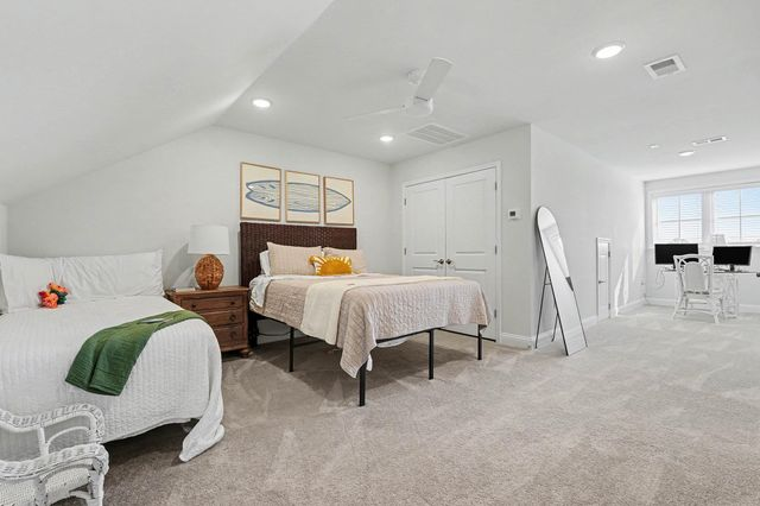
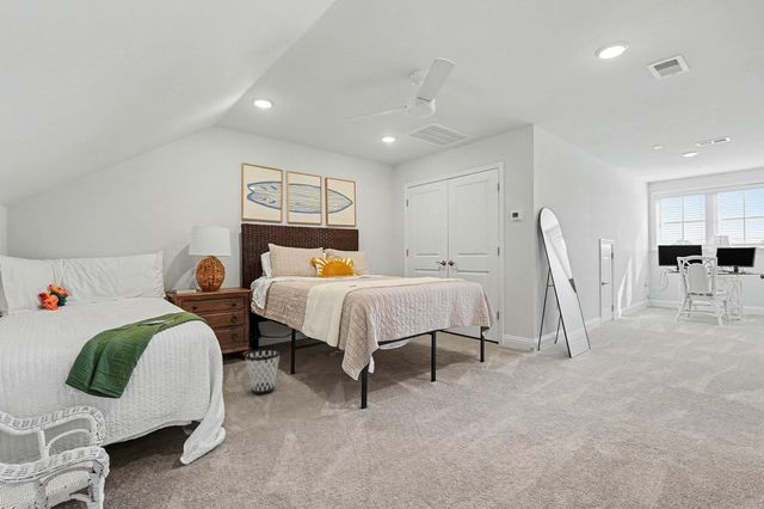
+ wastebasket (263, 372)
